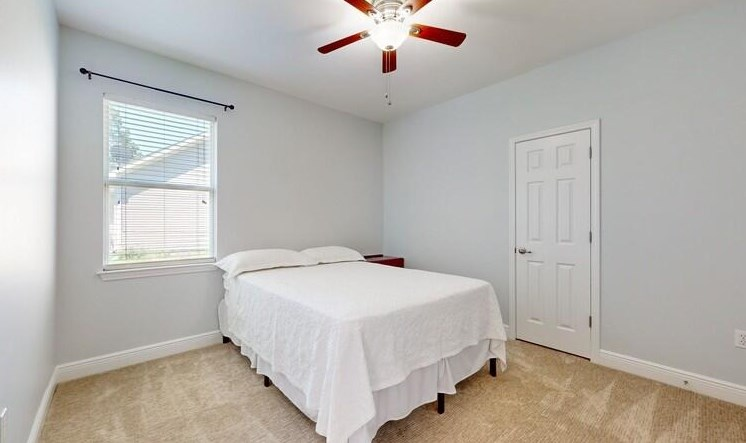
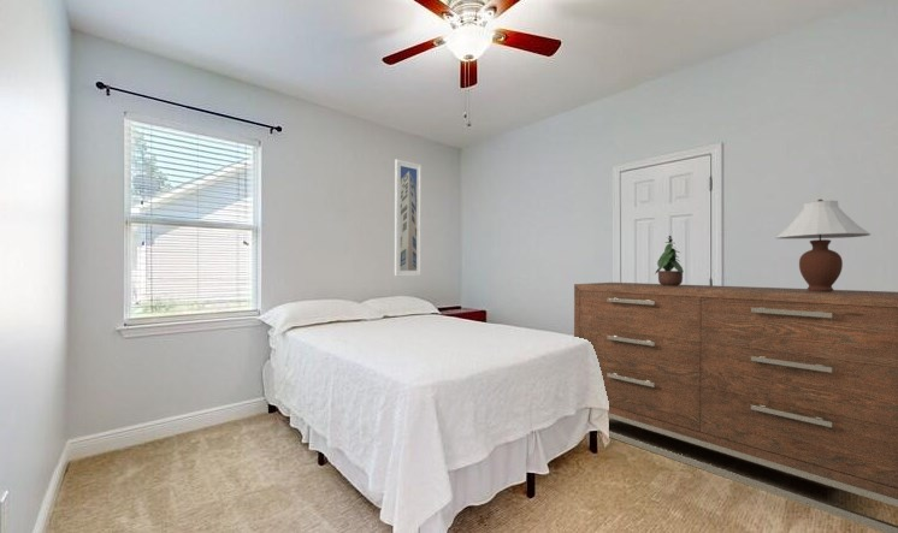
+ dresser (714, 371)
+ table lamp (820, 244)
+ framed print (408, 219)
+ potted plant (668, 260)
